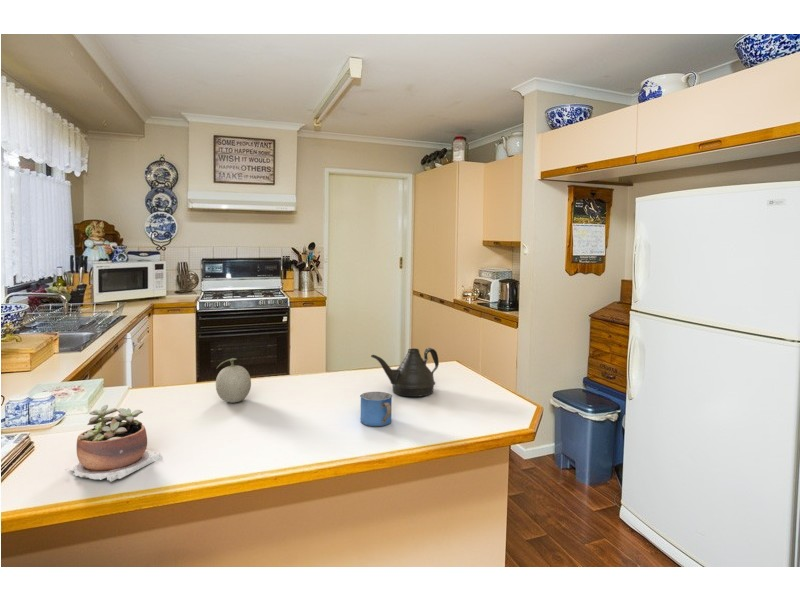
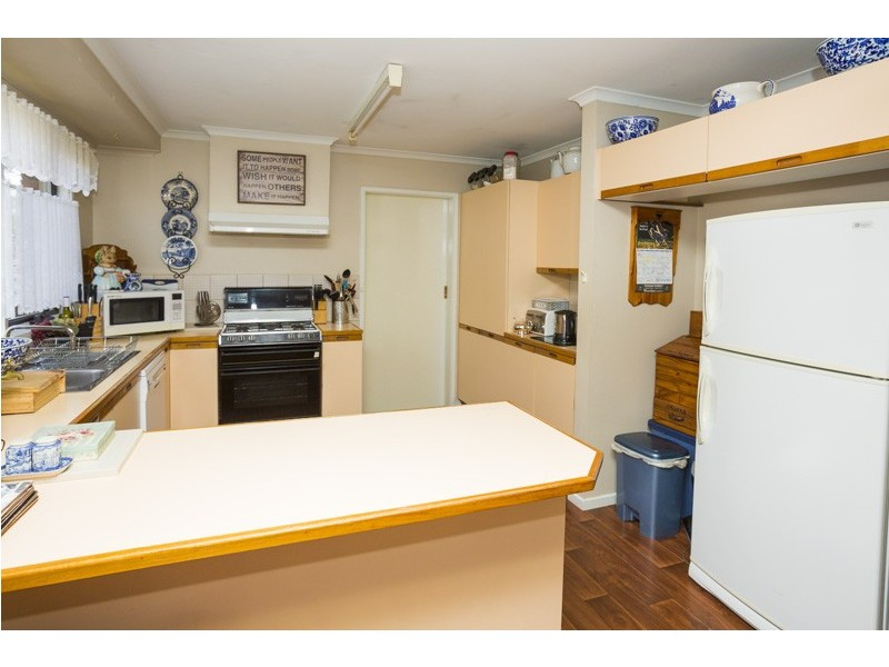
- succulent plant (112, 437)
- mug (377, 409)
- teapot (404, 370)
- fruit (232, 378)
